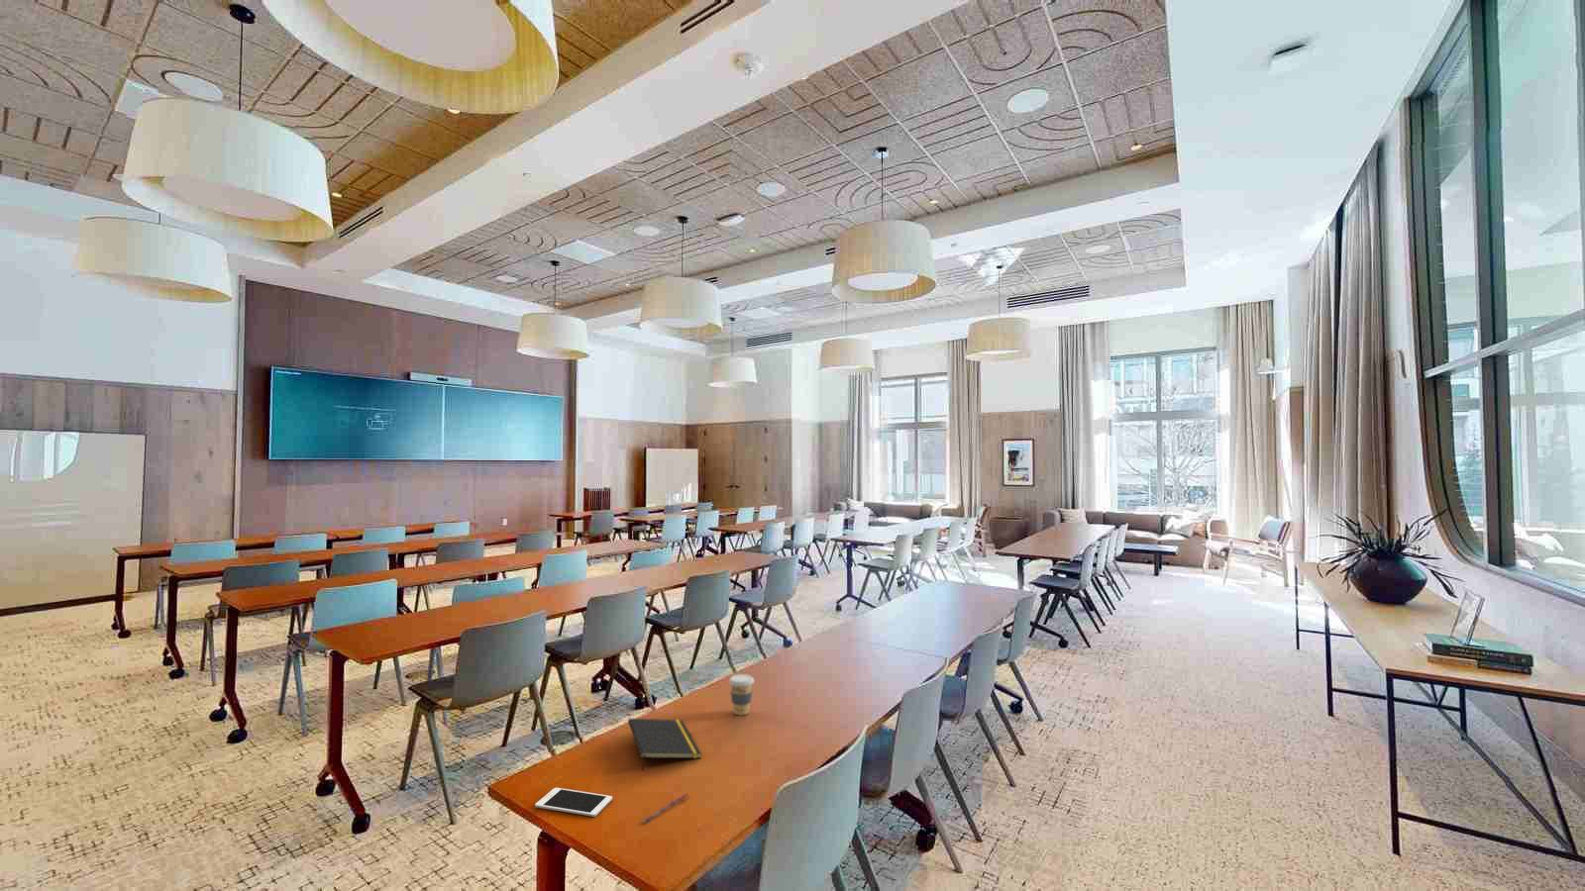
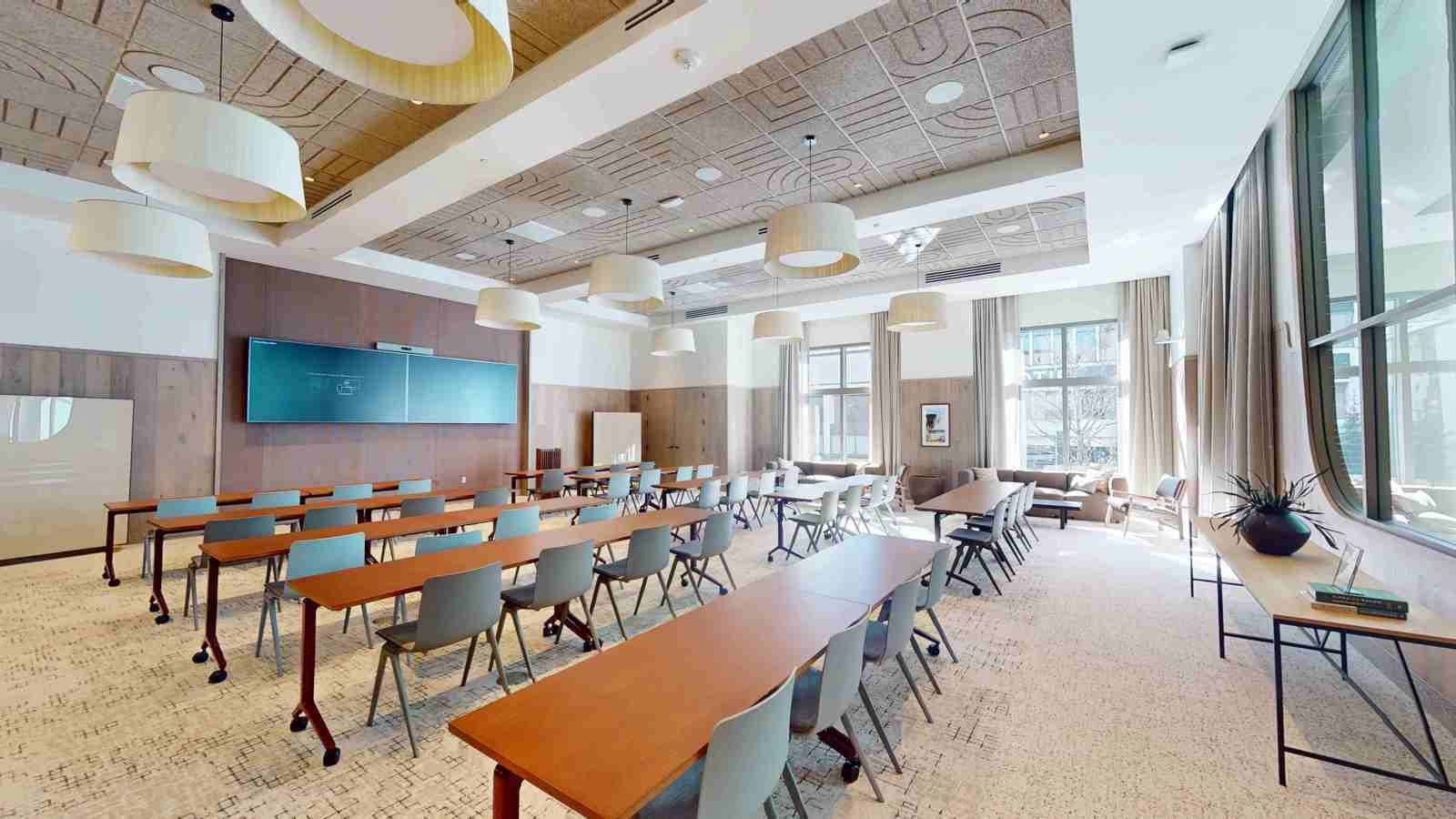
- pen (666, 807)
- notepad (663, 737)
- coffee cup (741, 694)
- cell phone (574, 801)
